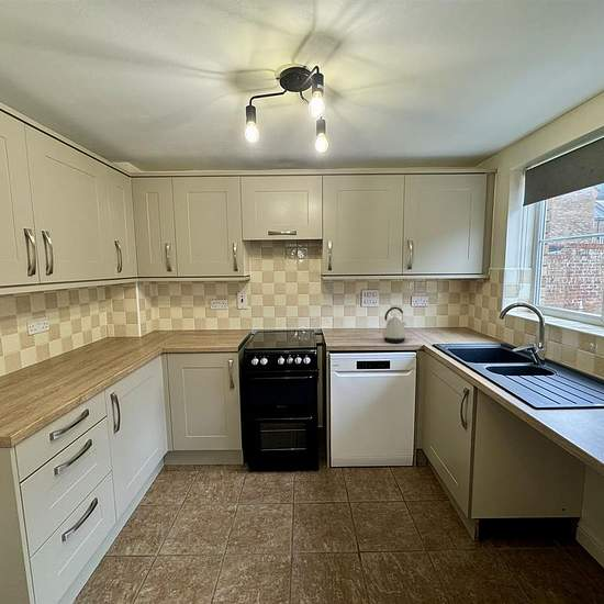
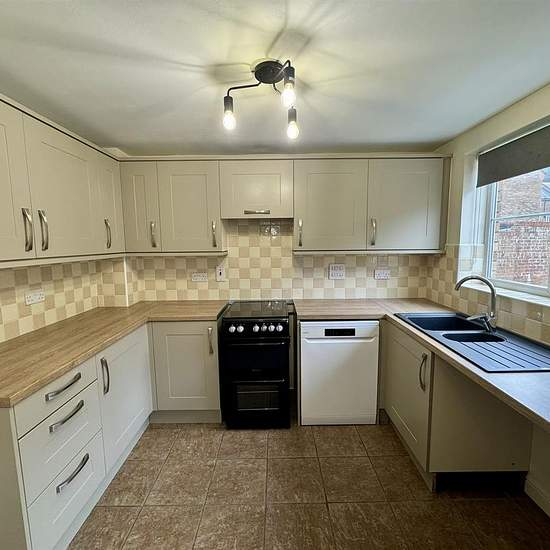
- kettle (394, 324)
